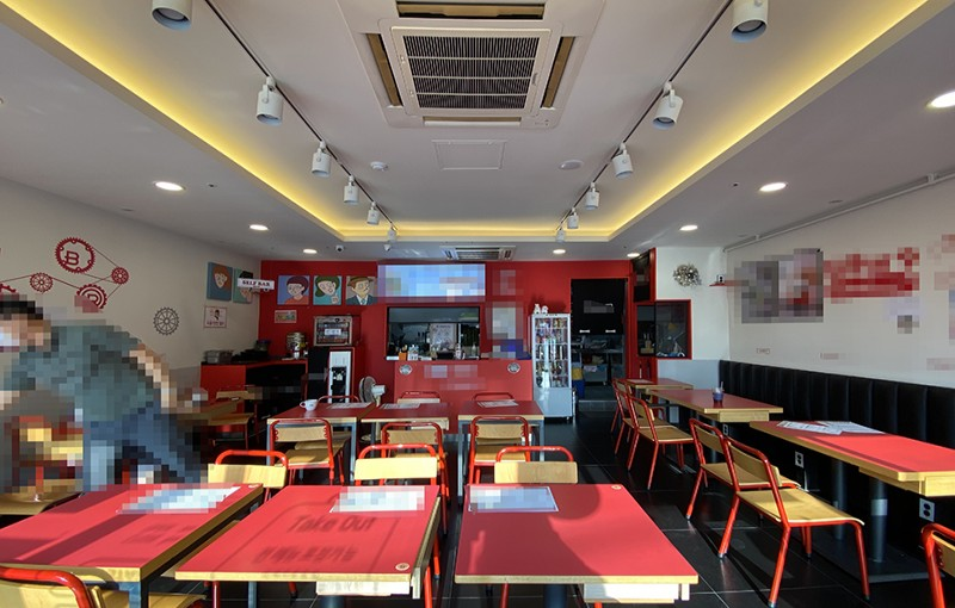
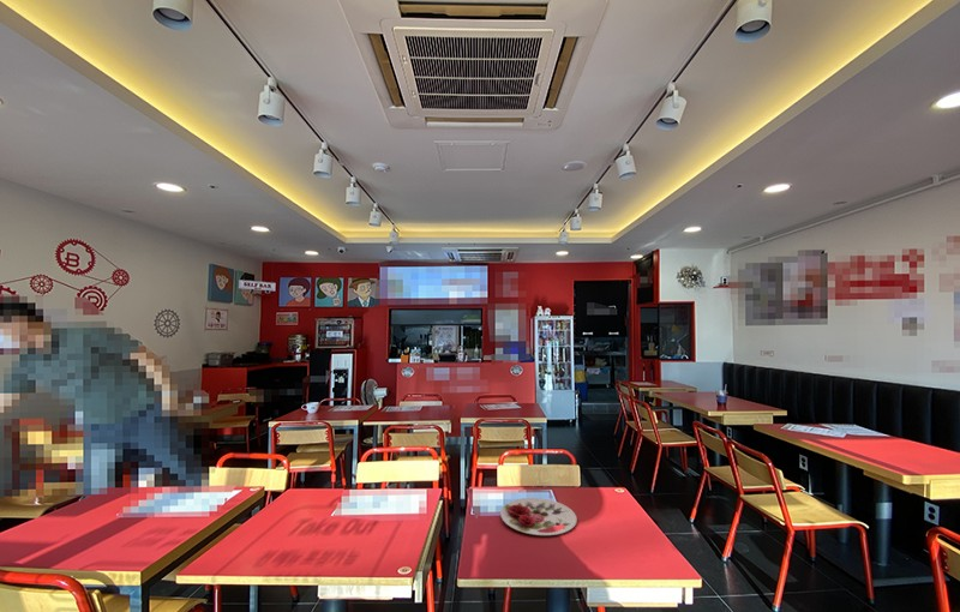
+ plate (538, 514)
